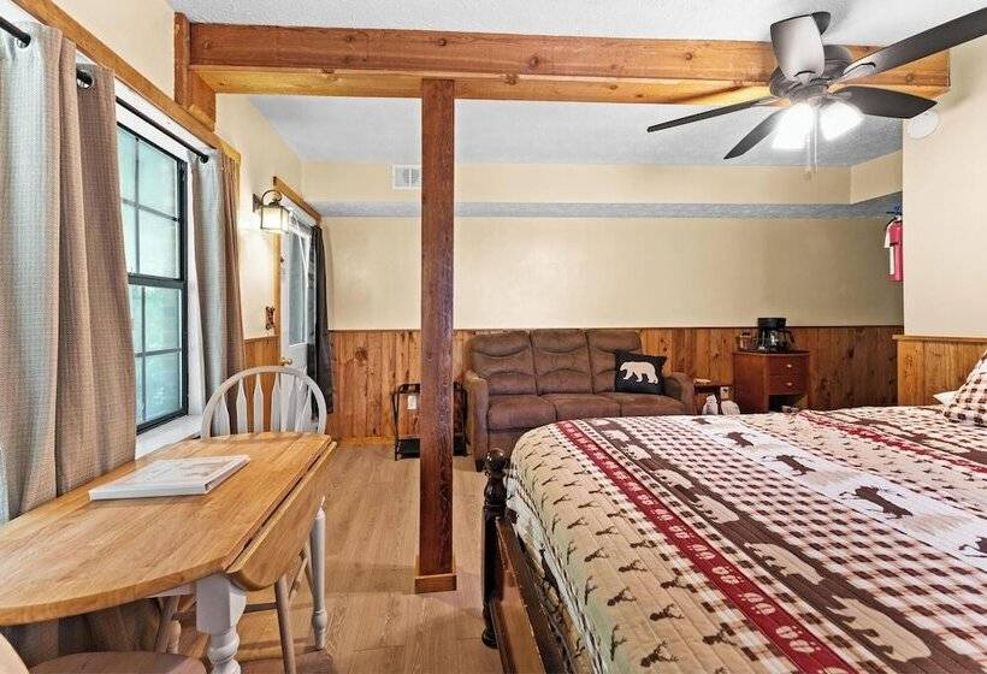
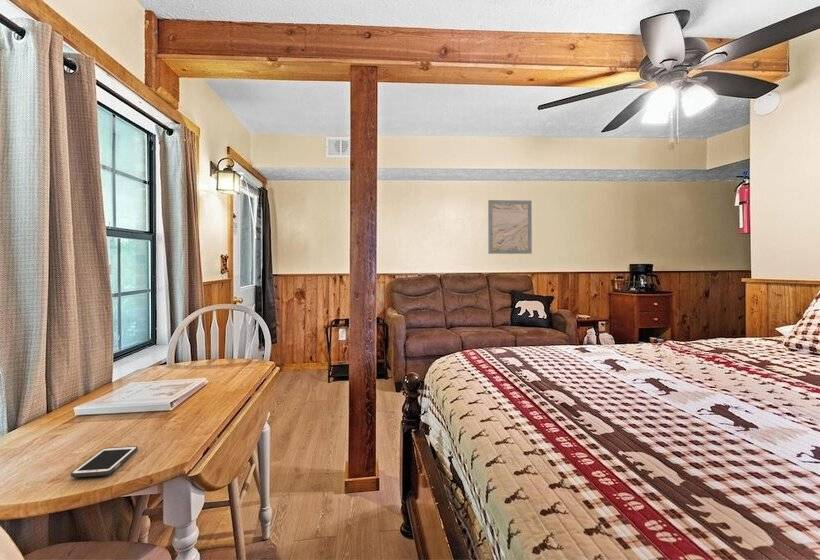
+ cell phone (106, 460)
+ wall art (510, 227)
